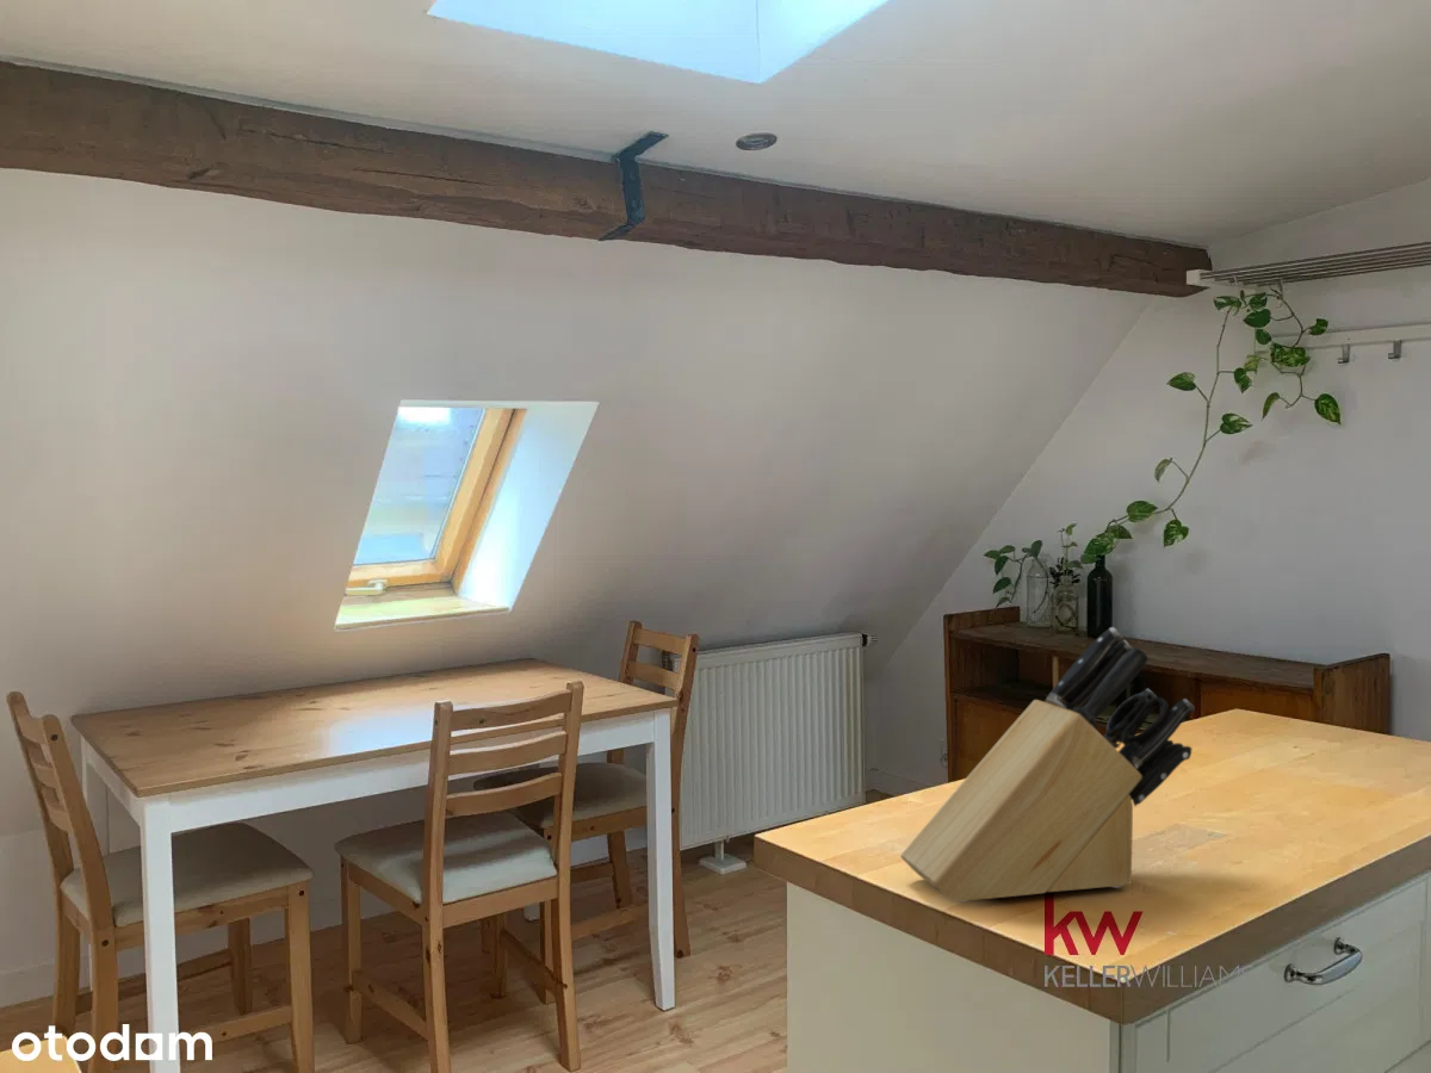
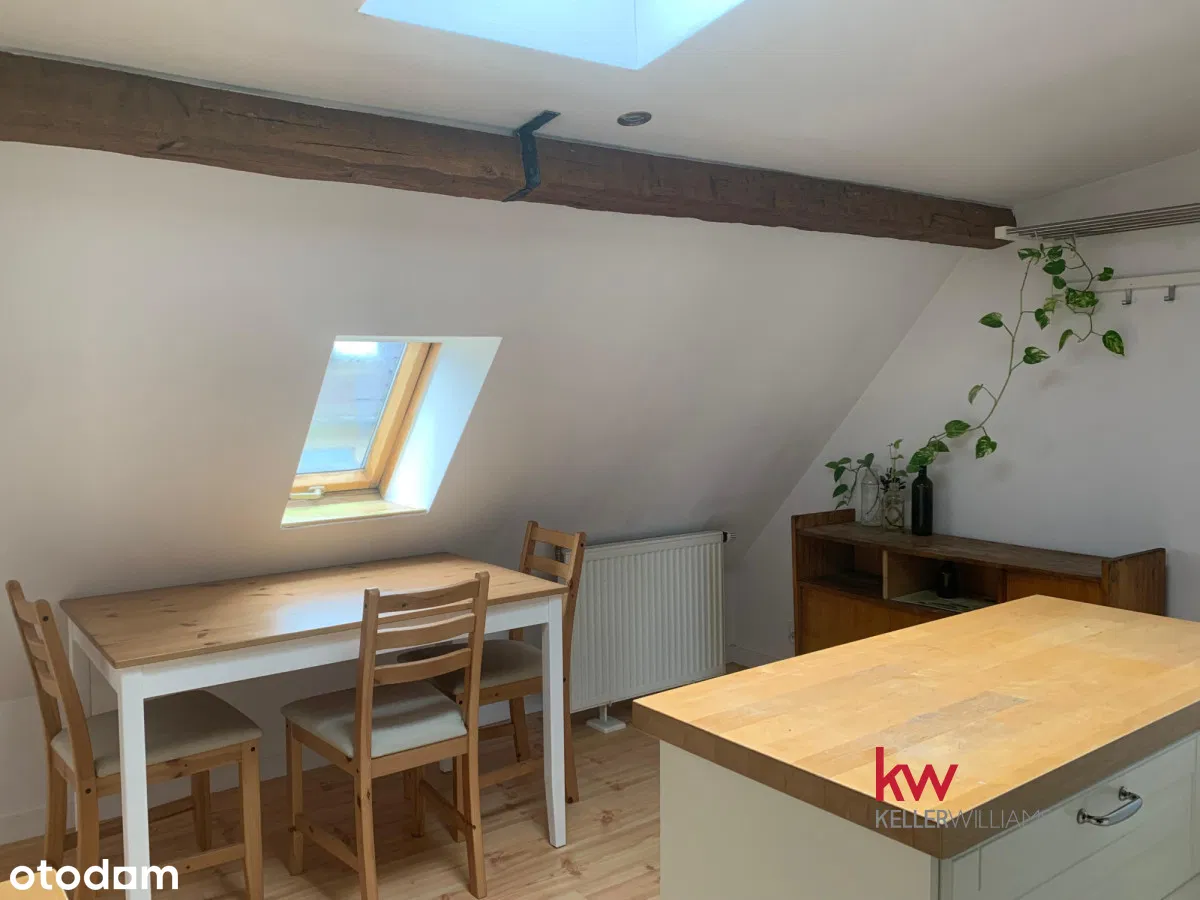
- knife block (1048, 757)
